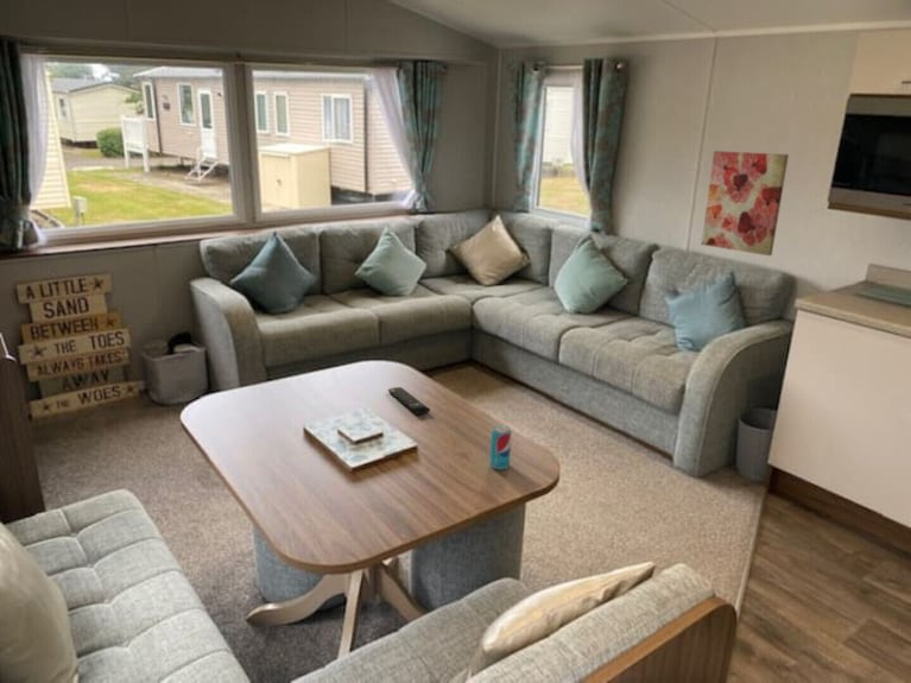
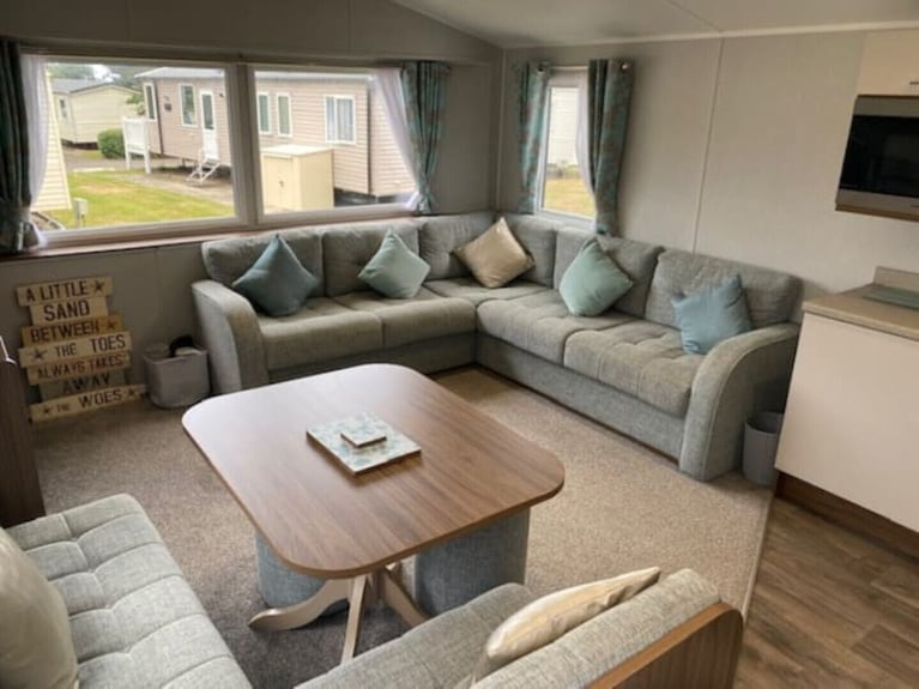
- beverage can (500, 447)
- remote control (407, 400)
- wall art (741, 202)
